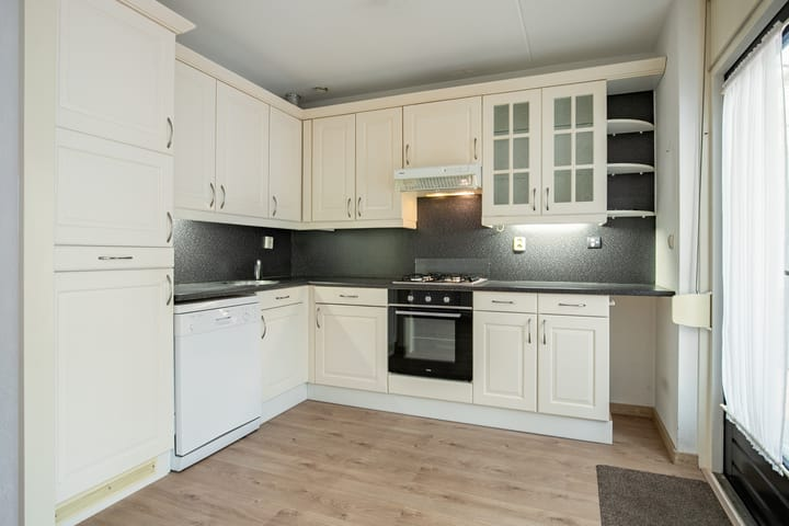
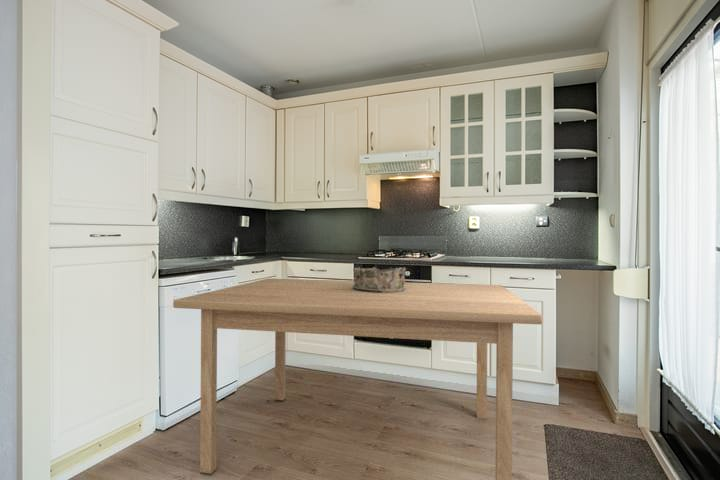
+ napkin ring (378, 277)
+ table (365, 336)
